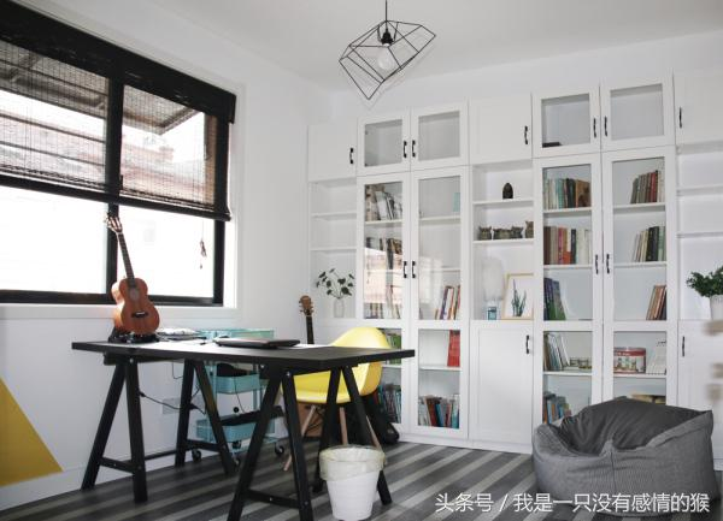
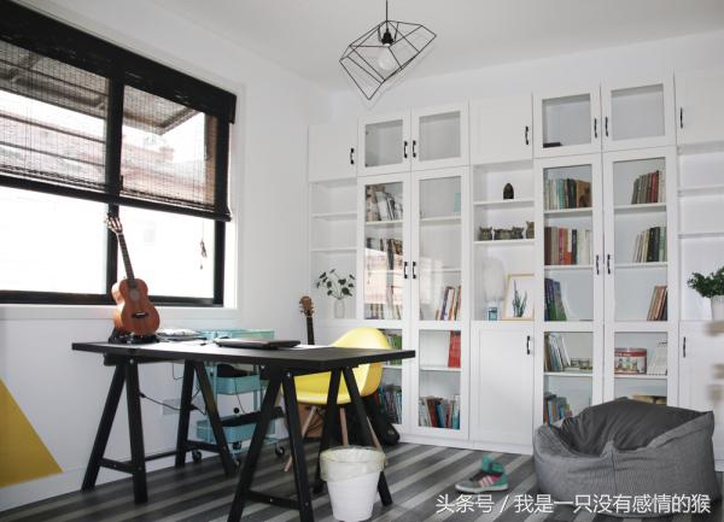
+ sneaker (481, 473)
